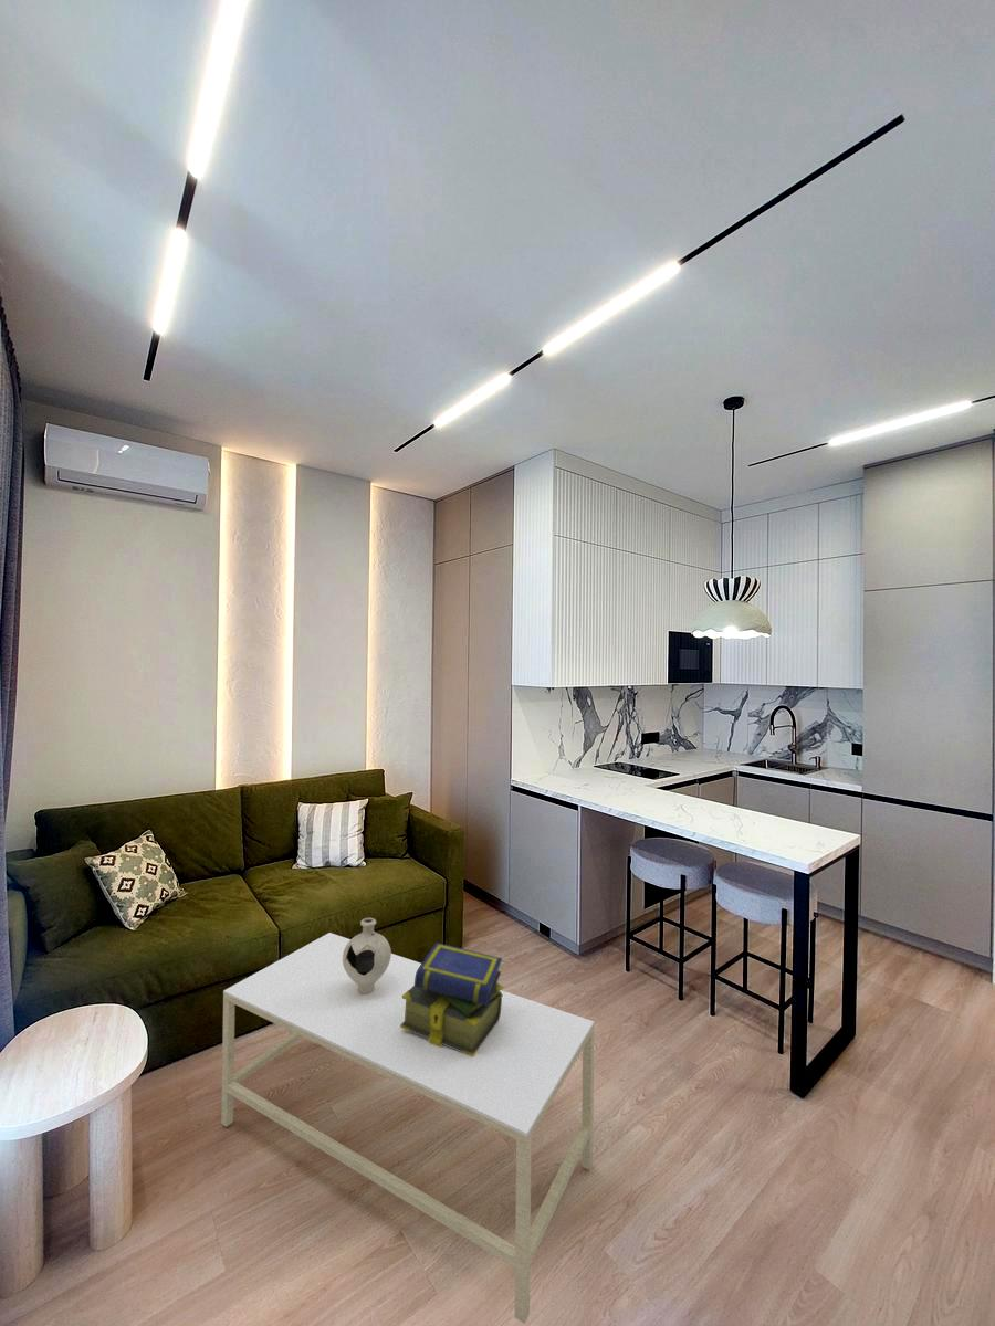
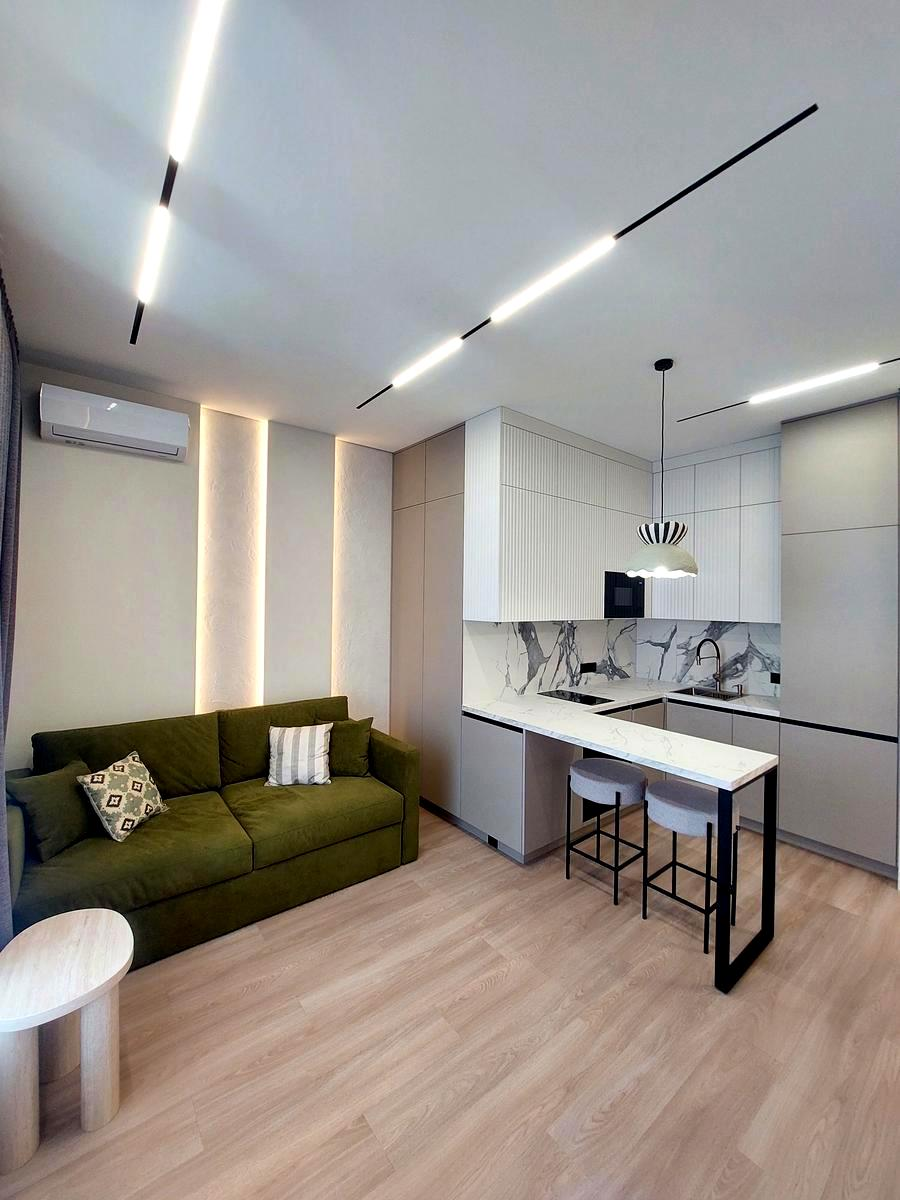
- stack of books (457, 991)
- decorative vase (366, 954)
- coffee table (400, 1074)
